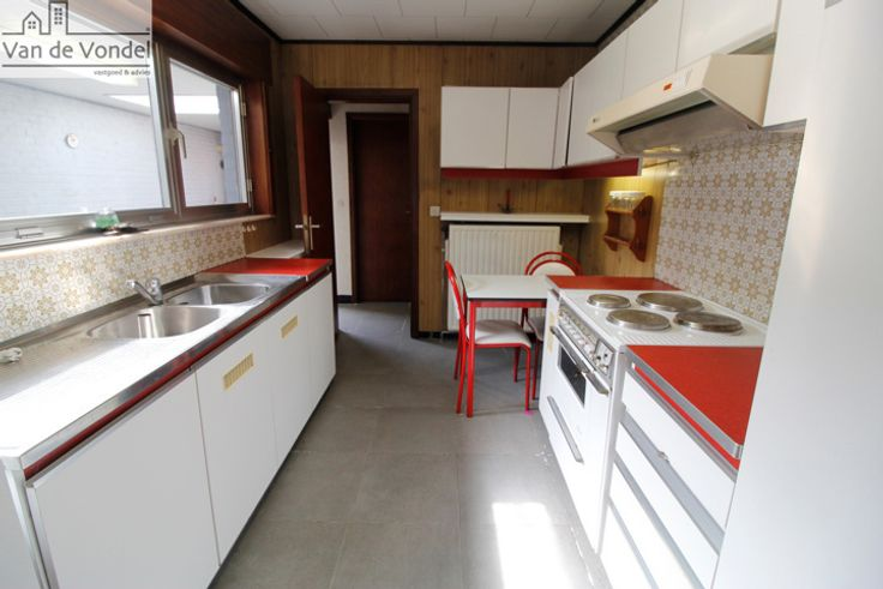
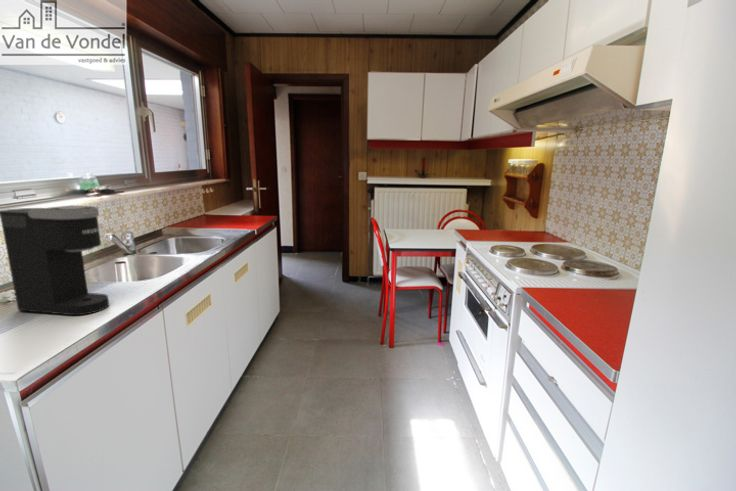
+ coffee maker (57, 258)
